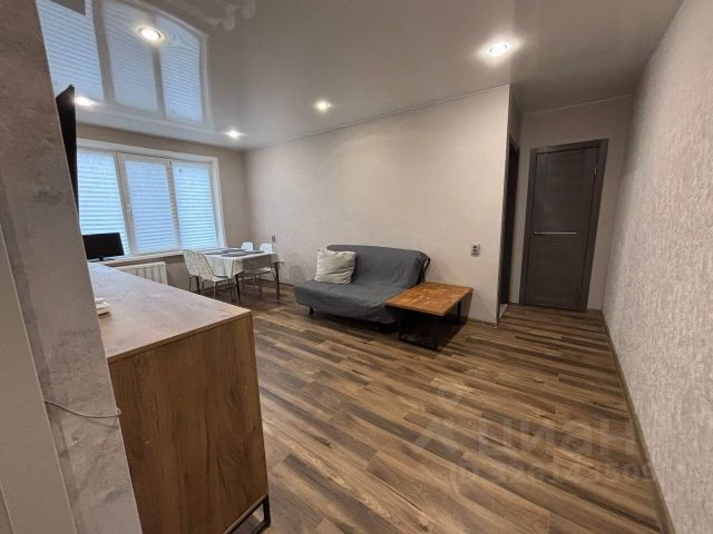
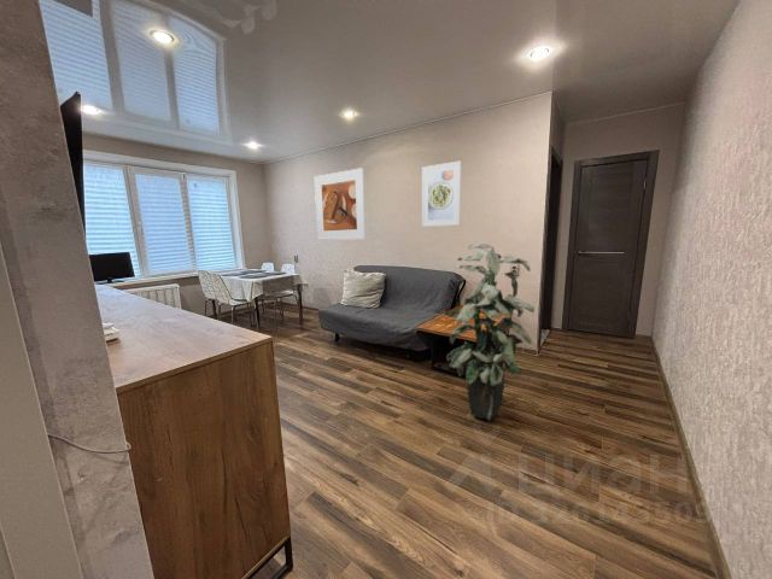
+ indoor plant (484, 329)
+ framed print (338, 206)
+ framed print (440, 195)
